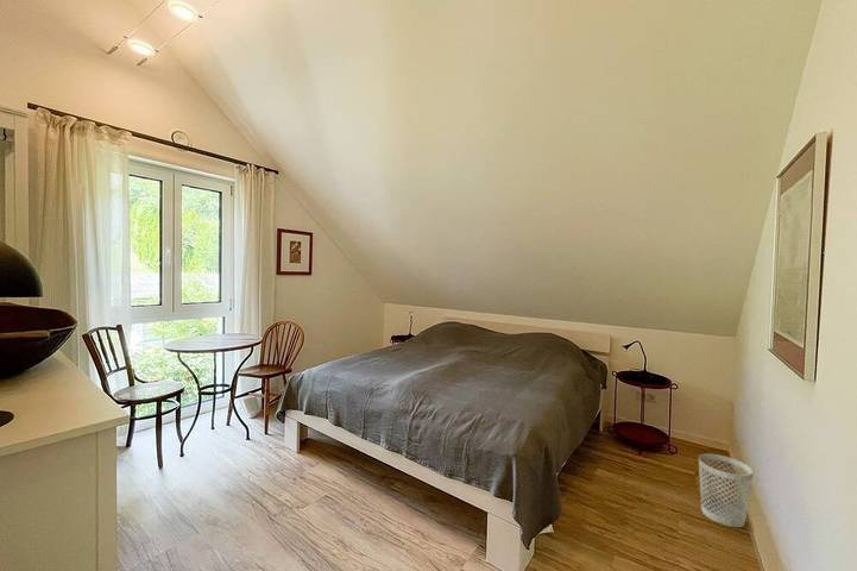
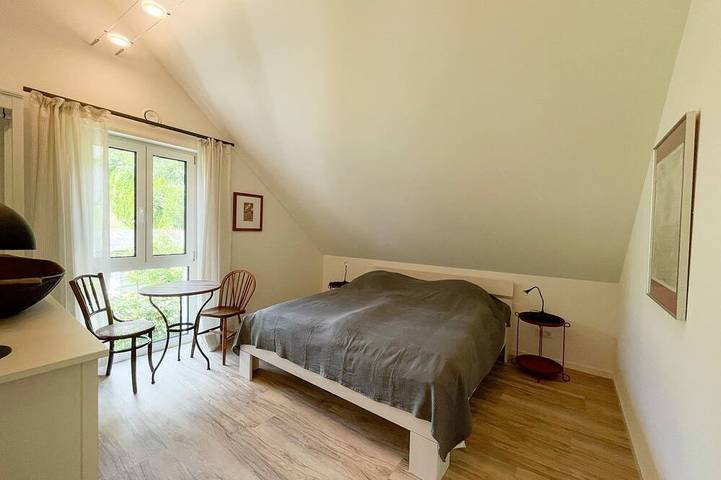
- wastebasket (723, 489)
